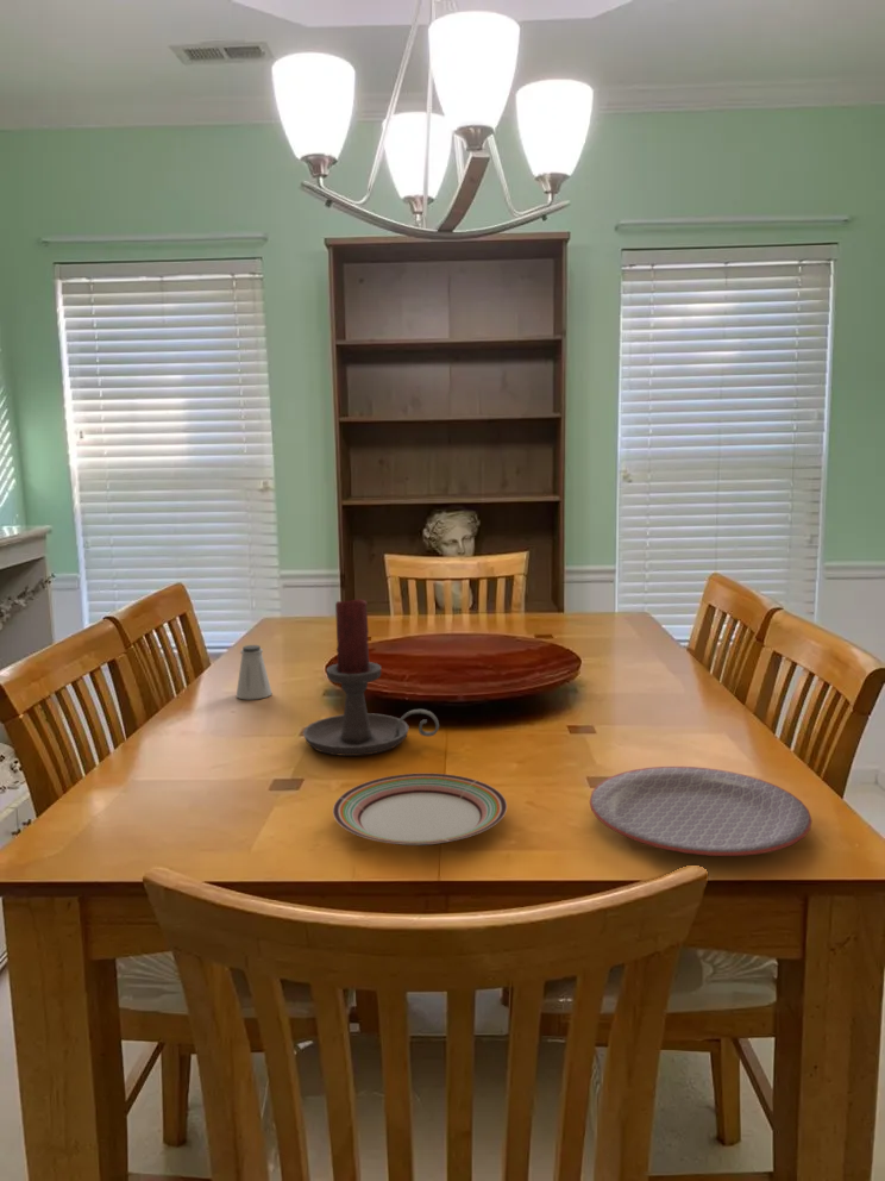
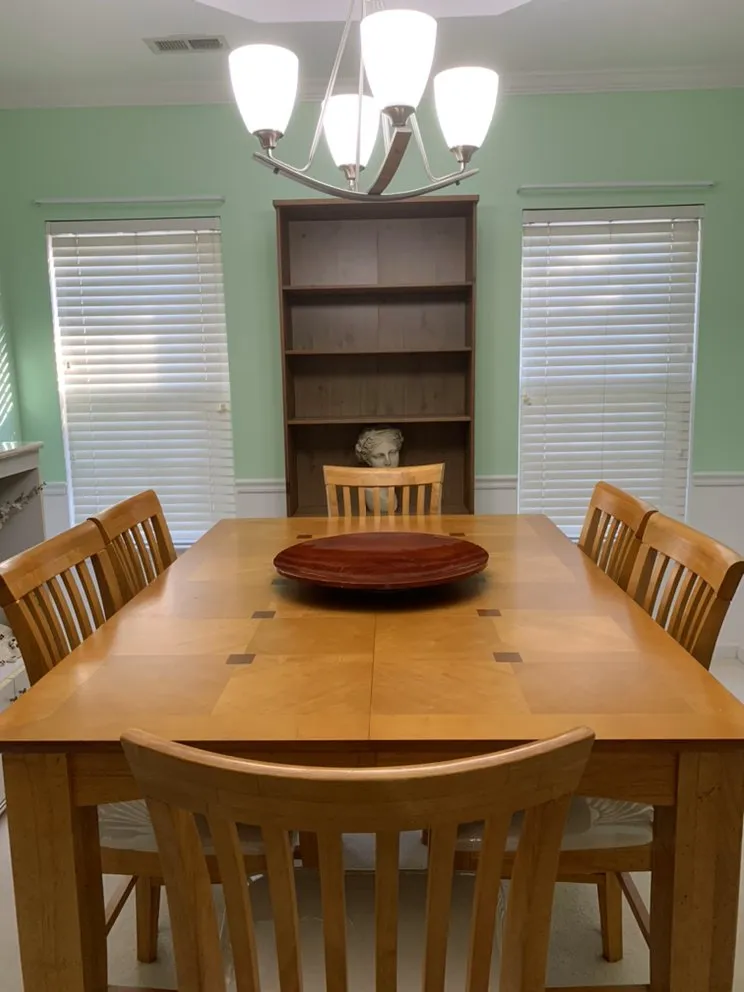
- plate (696, 812)
- plate (420, 812)
- candle holder (369, 670)
- saltshaker (252, 670)
